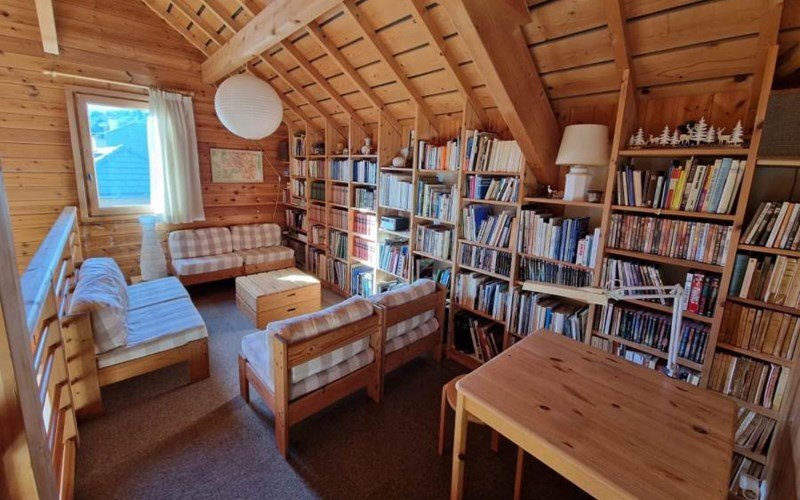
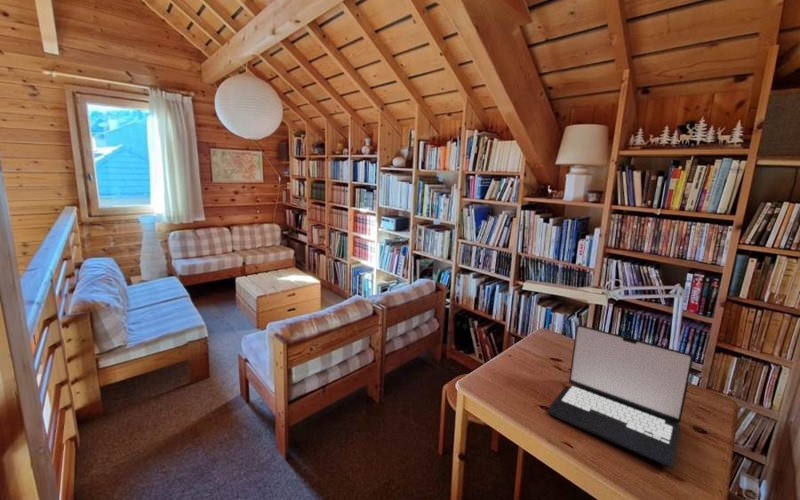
+ laptop (617, 385)
